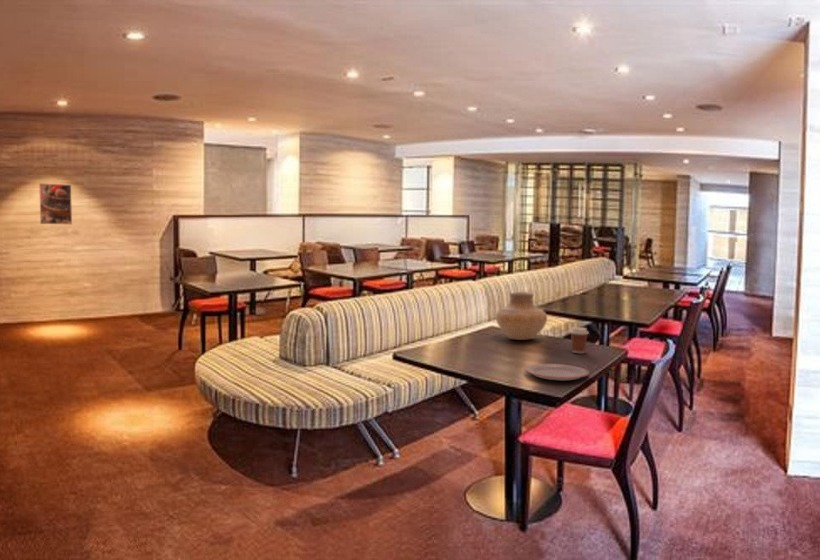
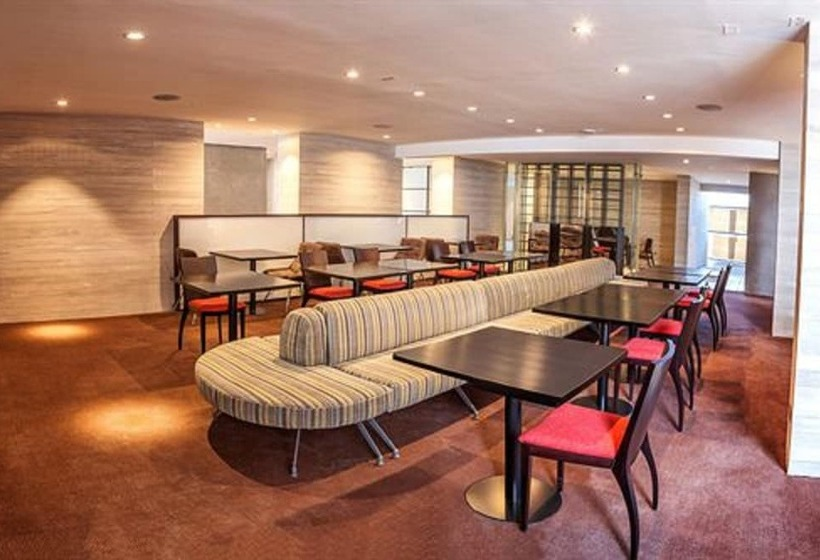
- coffee cup (578, 340)
- vase (521, 316)
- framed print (55, 204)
- plate (556, 372)
